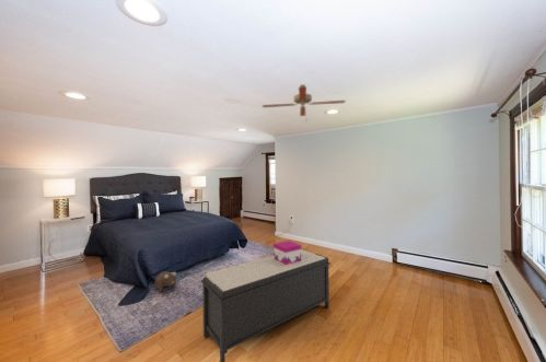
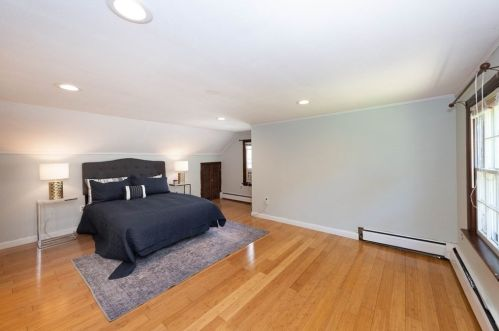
- ceiling fan (302, 103)
- decorative box (287, 252)
- plush toy (165, 280)
- bench (271, 292)
